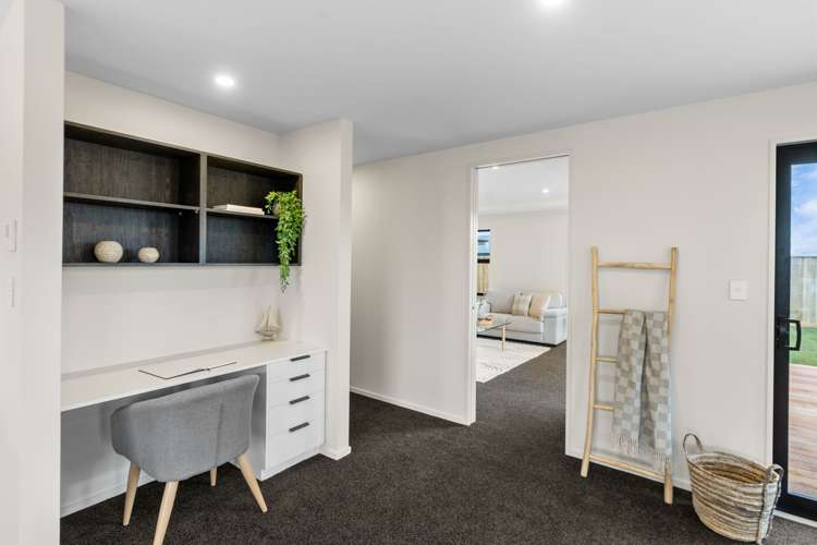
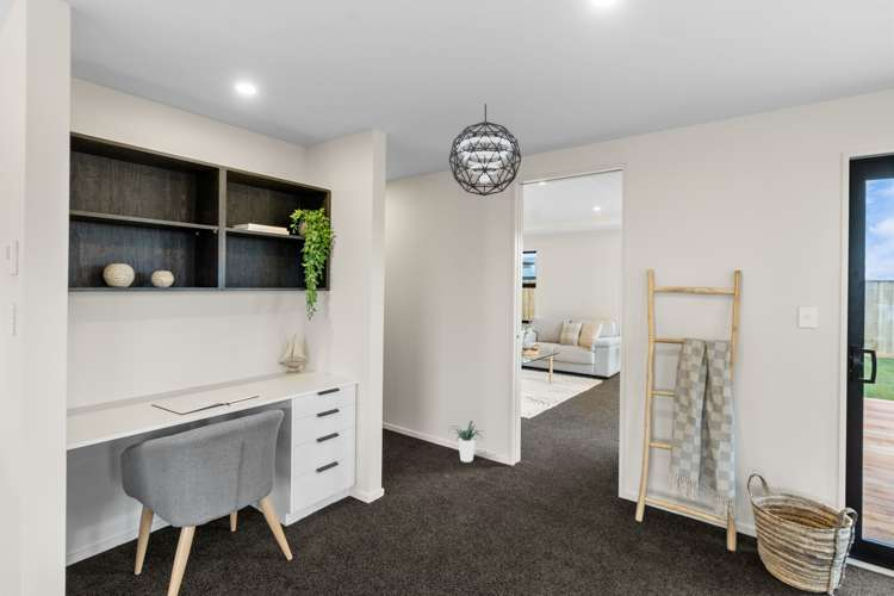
+ potted plant (466, 441)
+ pendant light (484, 149)
